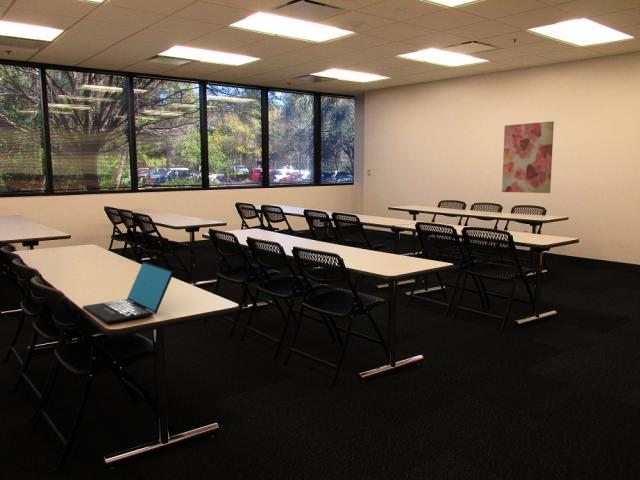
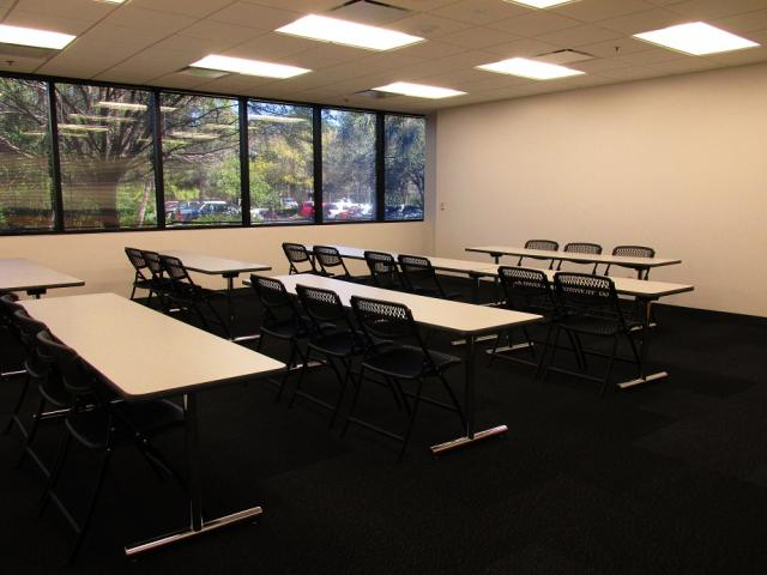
- wall art (526, 158)
- laptop (130, 291)
